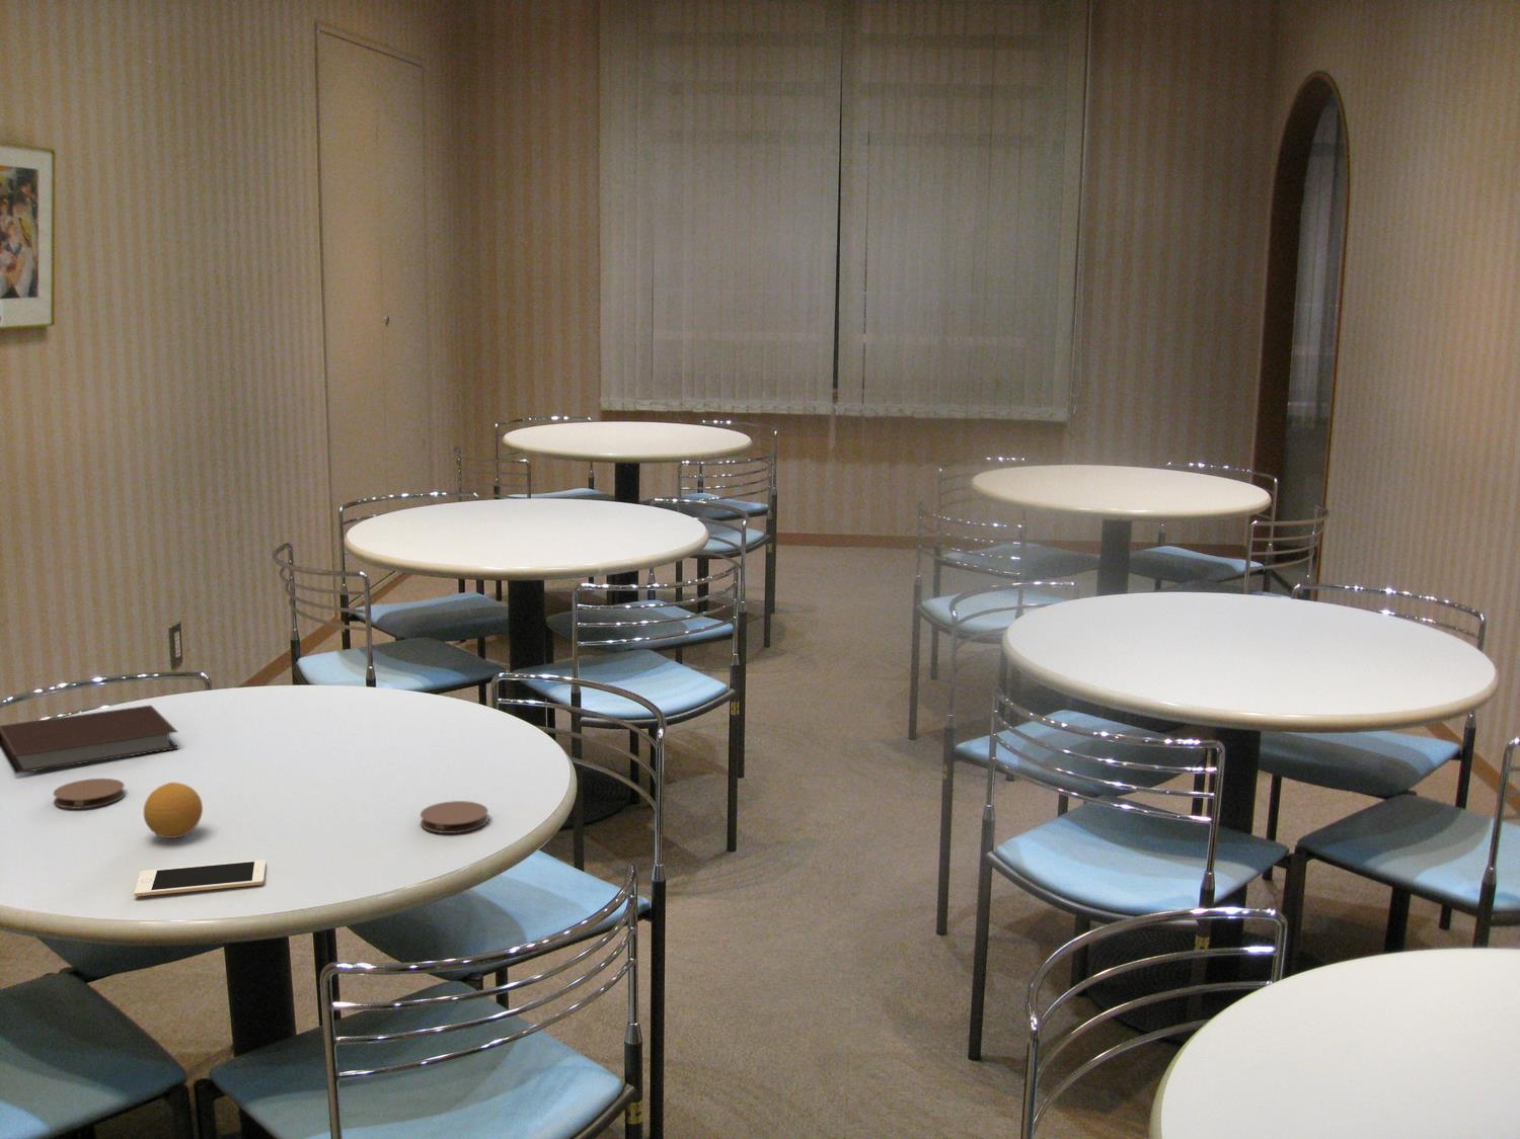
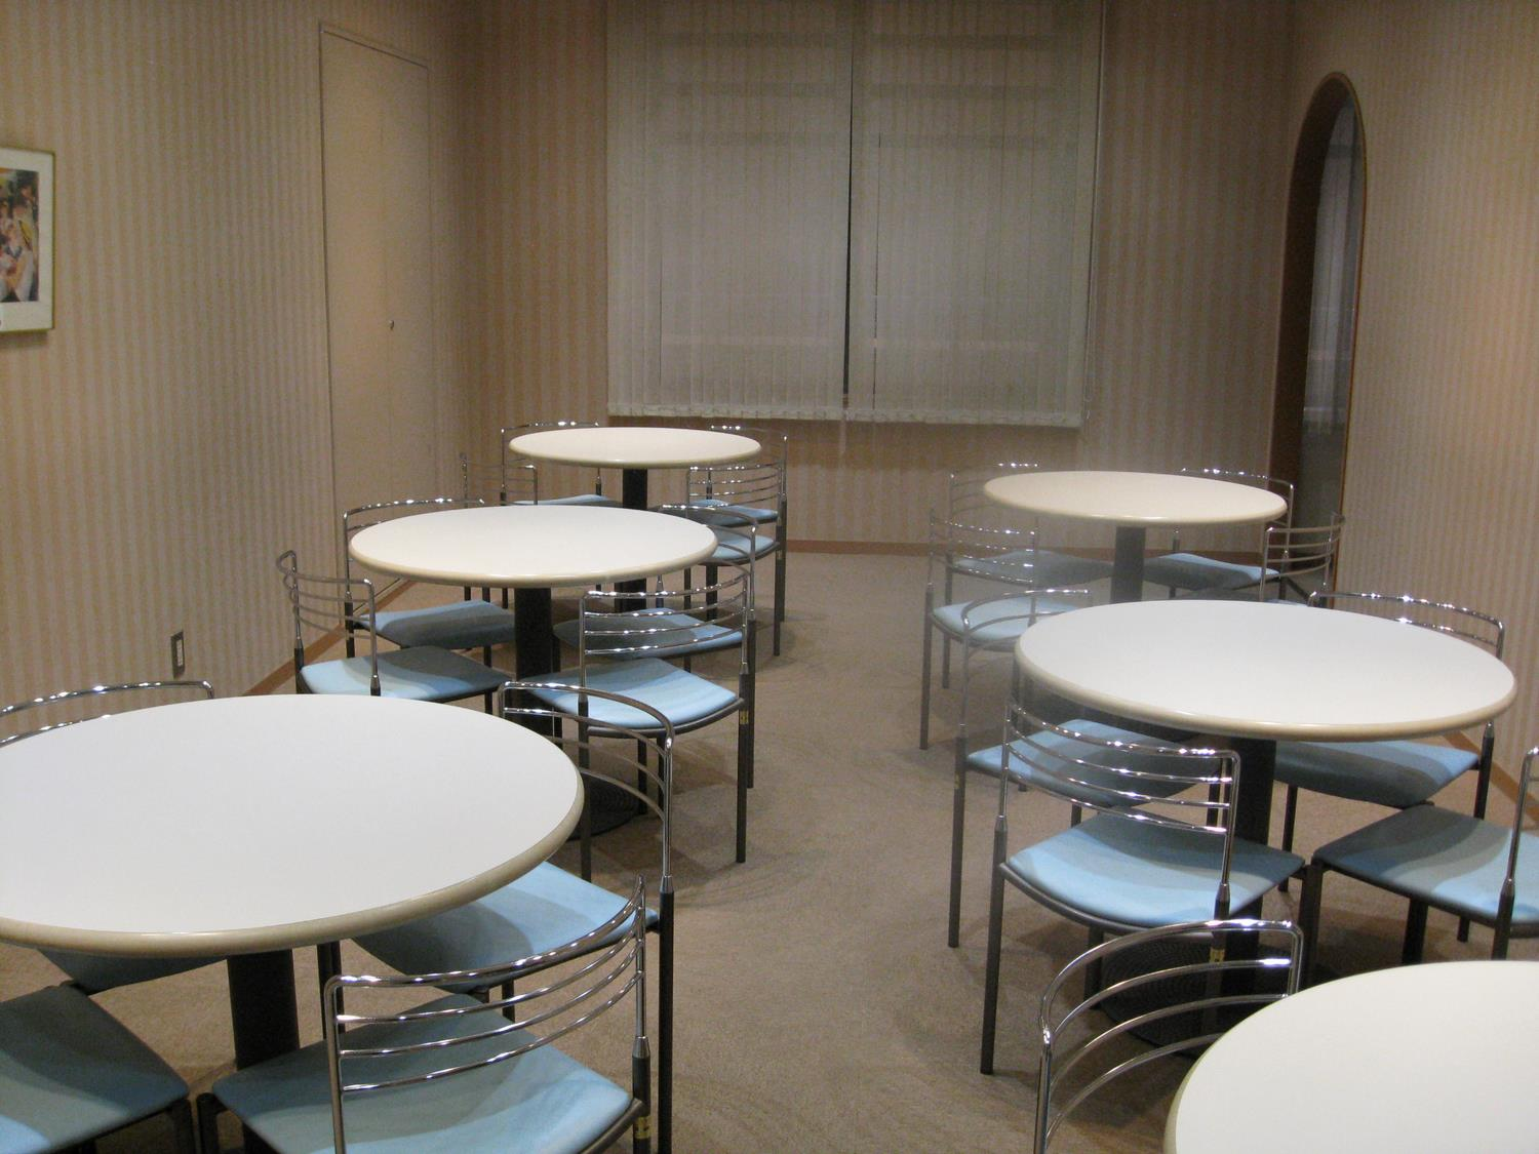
- coaster (90, 793)
- cell phone (201, 878)
- fruit (172, 809)
- notebook (86, 736)
- coaster (454, 816)
